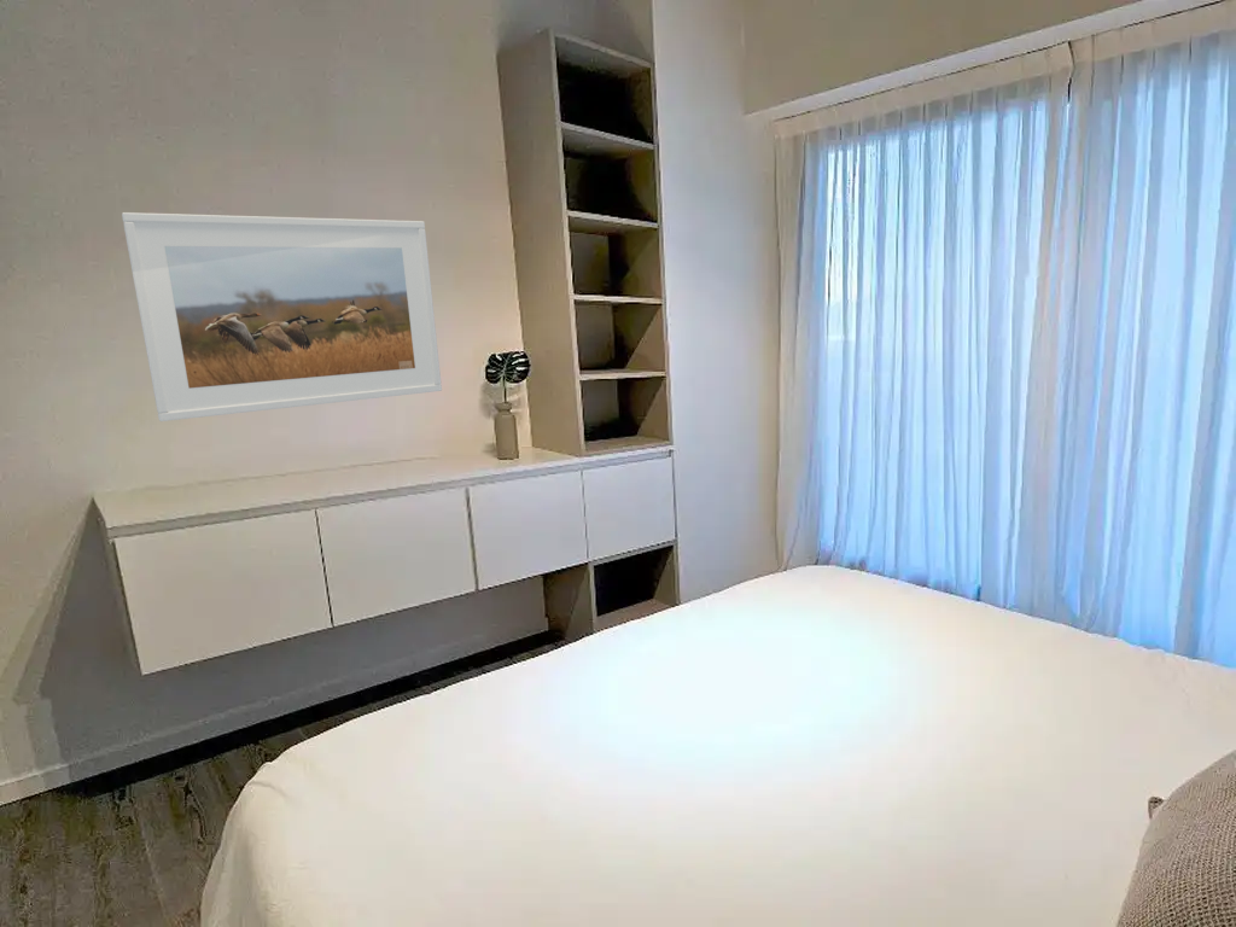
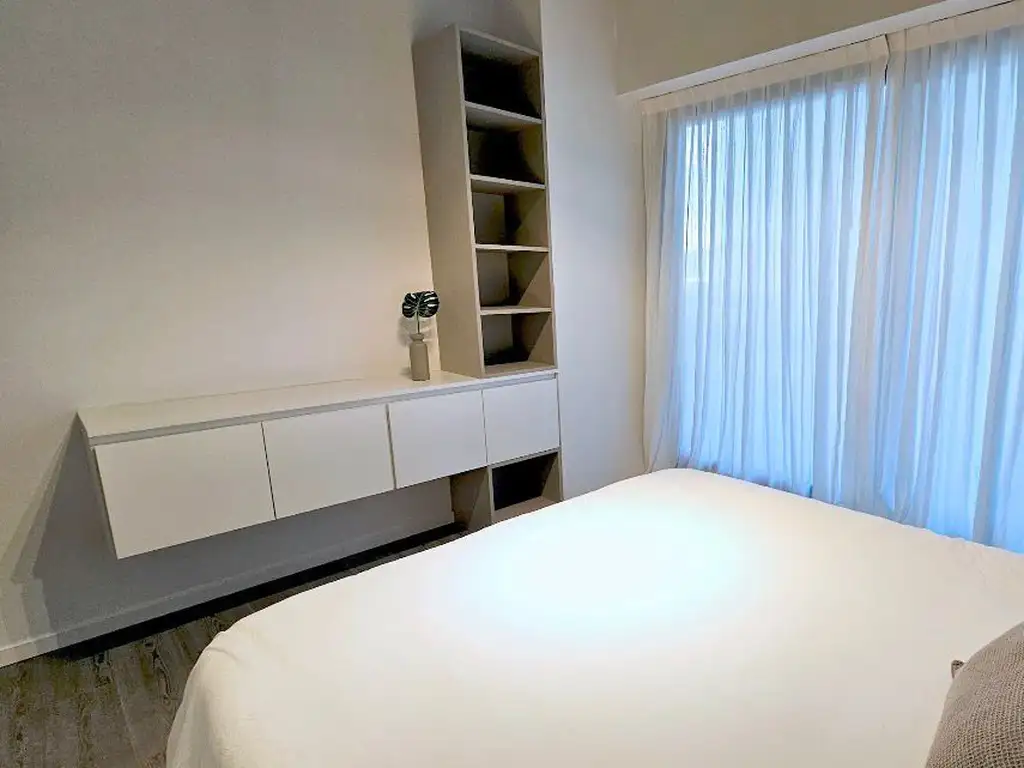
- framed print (302, 313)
